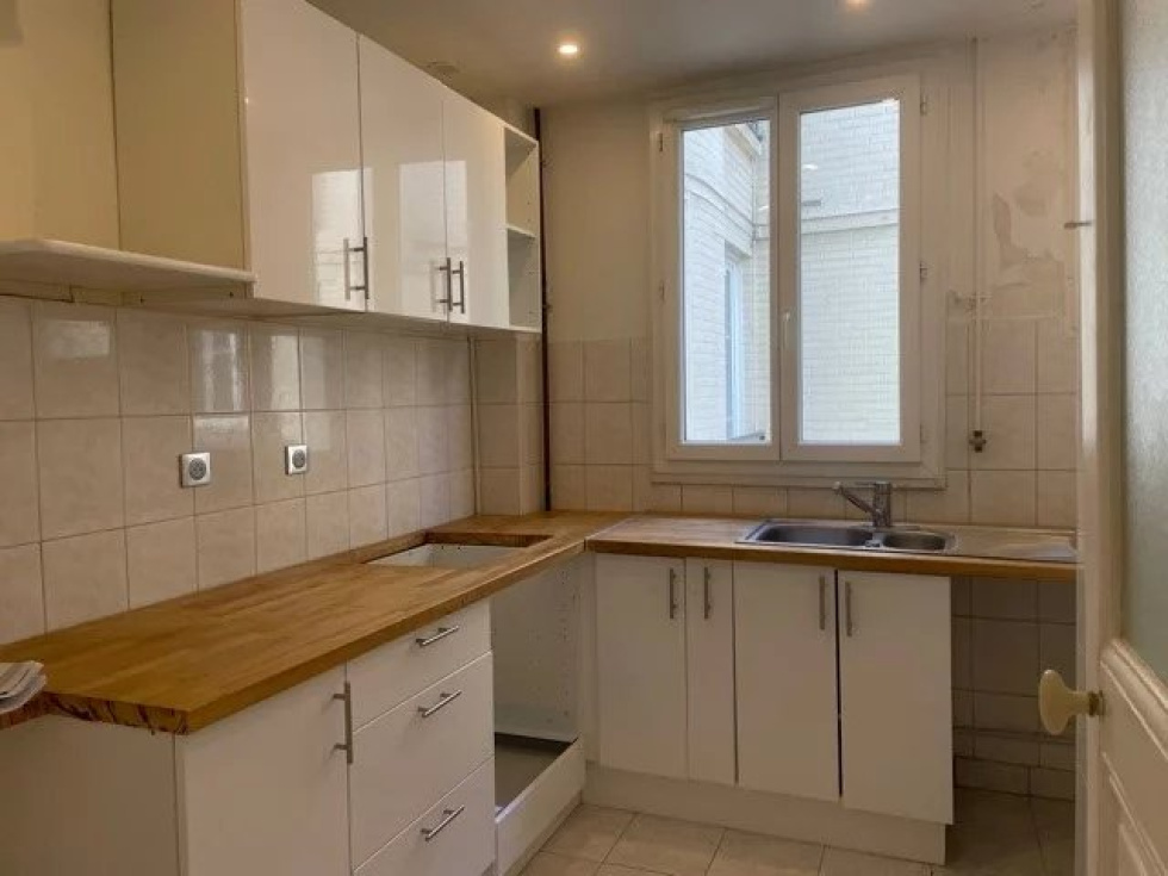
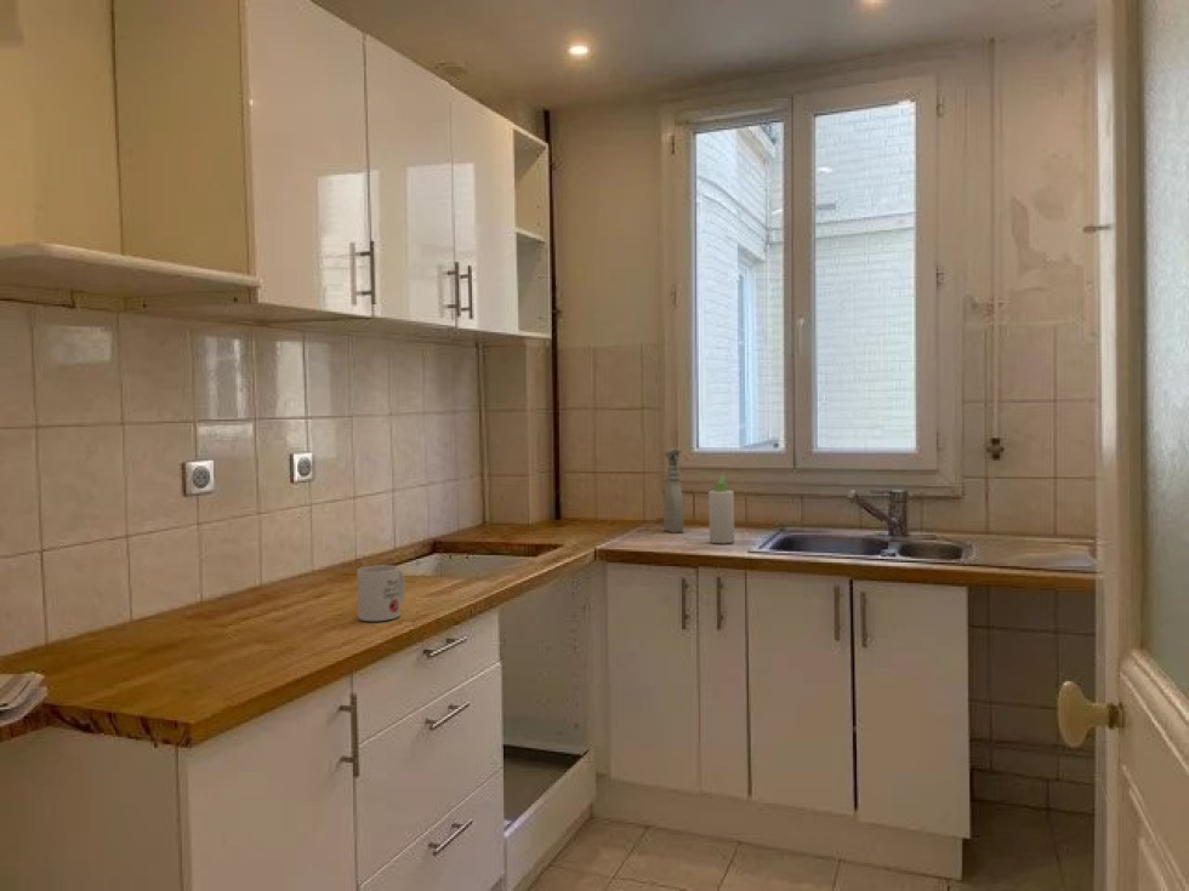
+ mug (383, 590)
+ spray bottle (672, 489)
+ bottle (721, 506)
